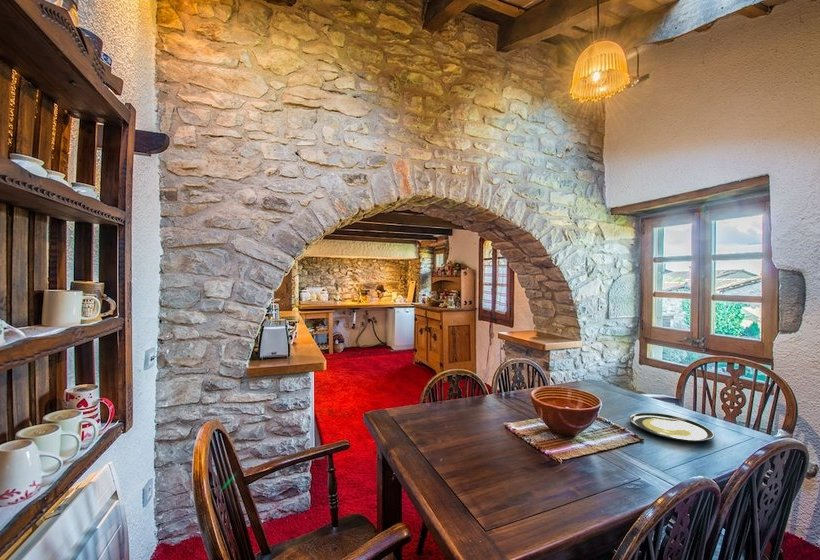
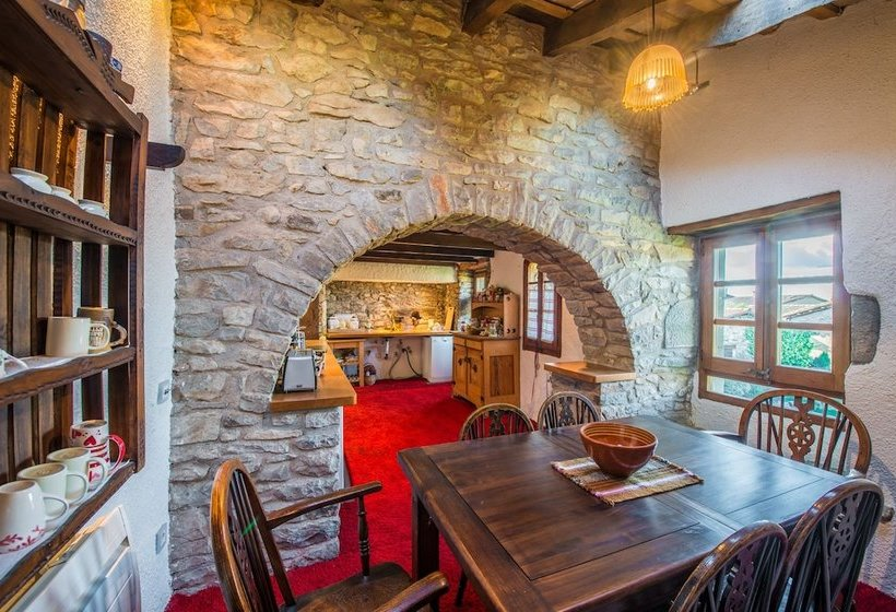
- plate (669, 427)
